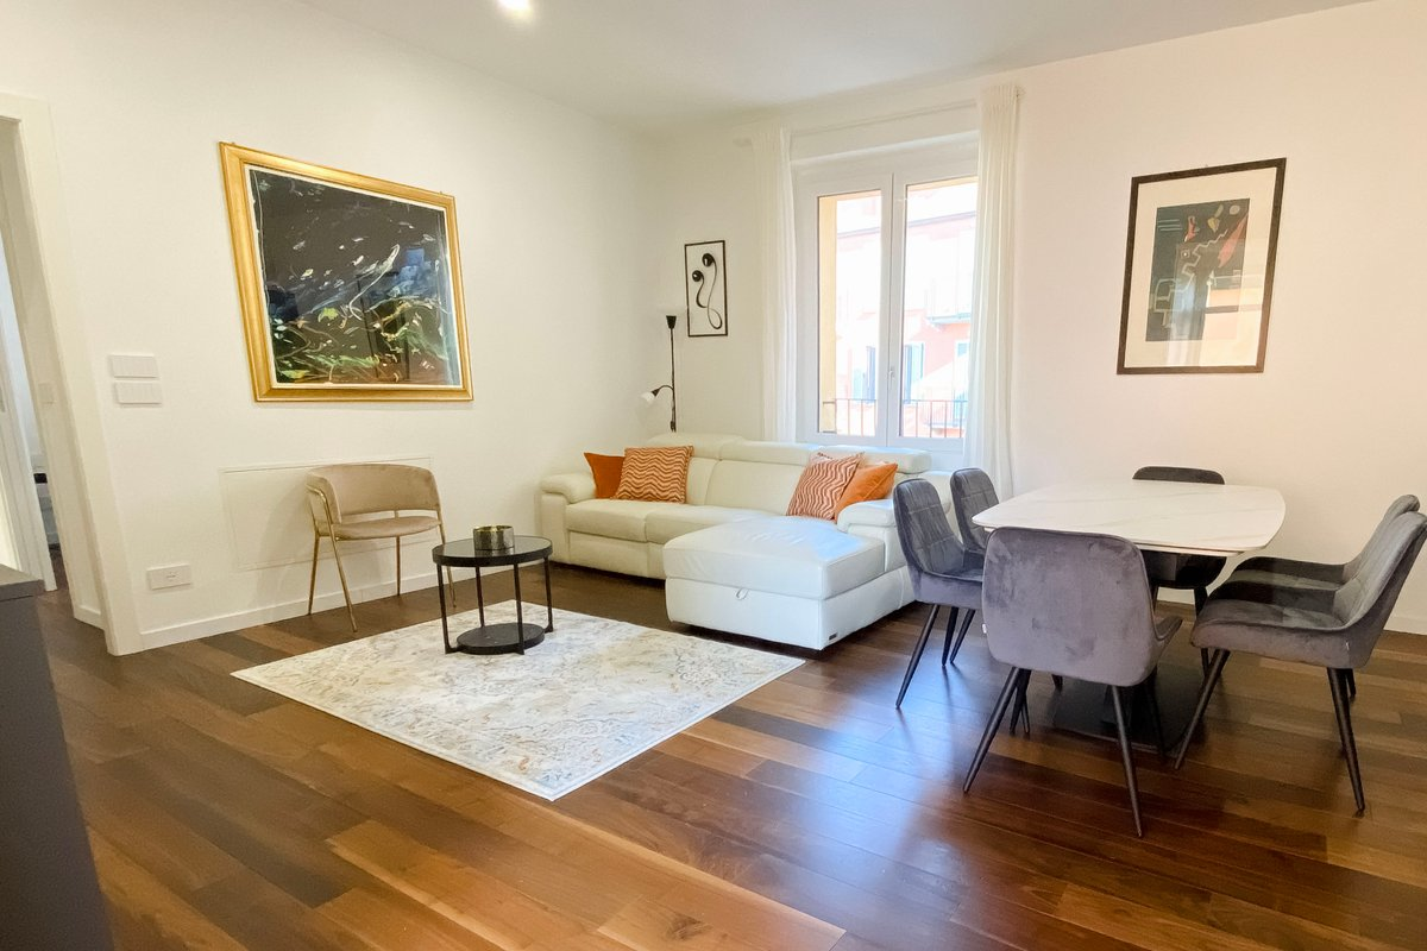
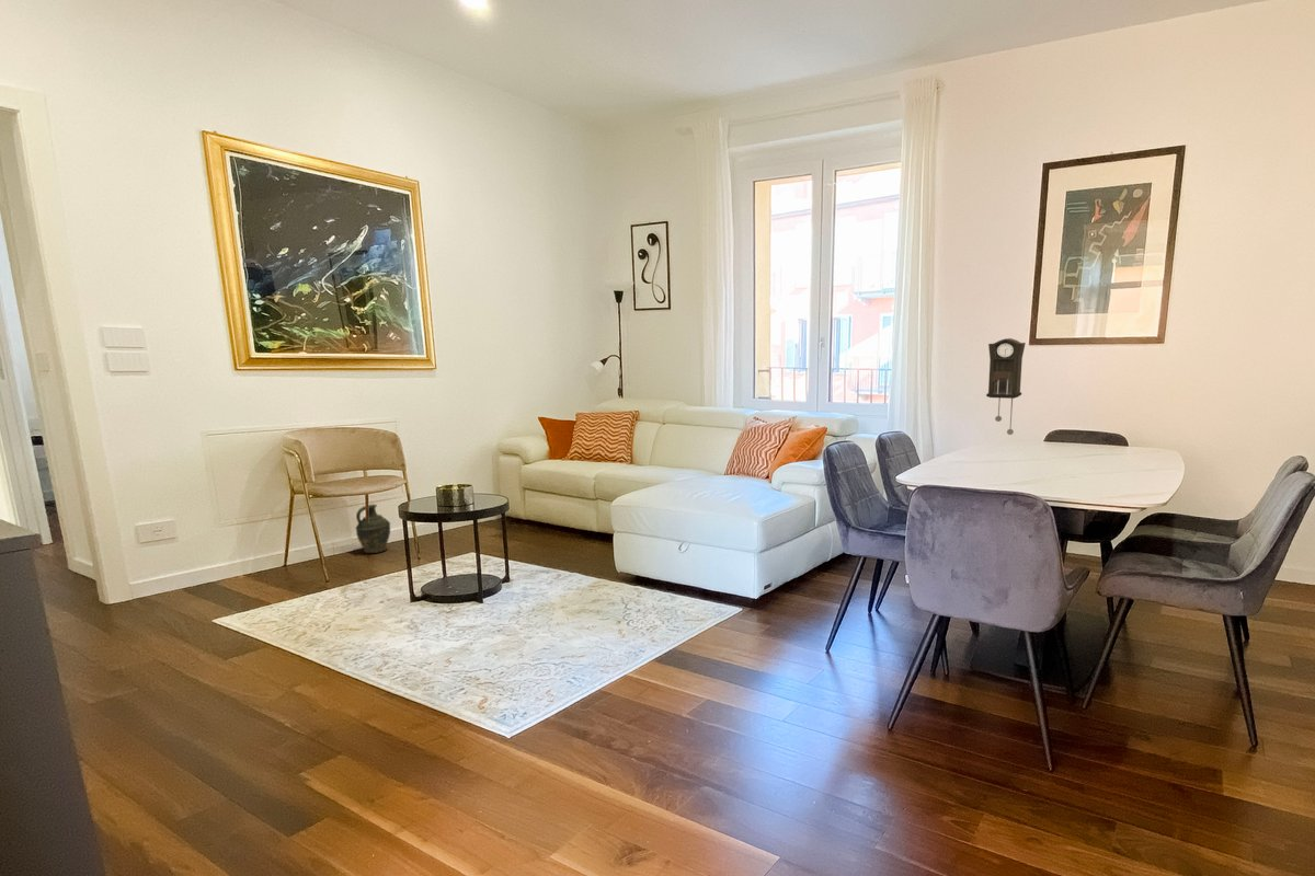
+ ceramic jug (373, 528)
+ pendulum clock (1004, 388)
